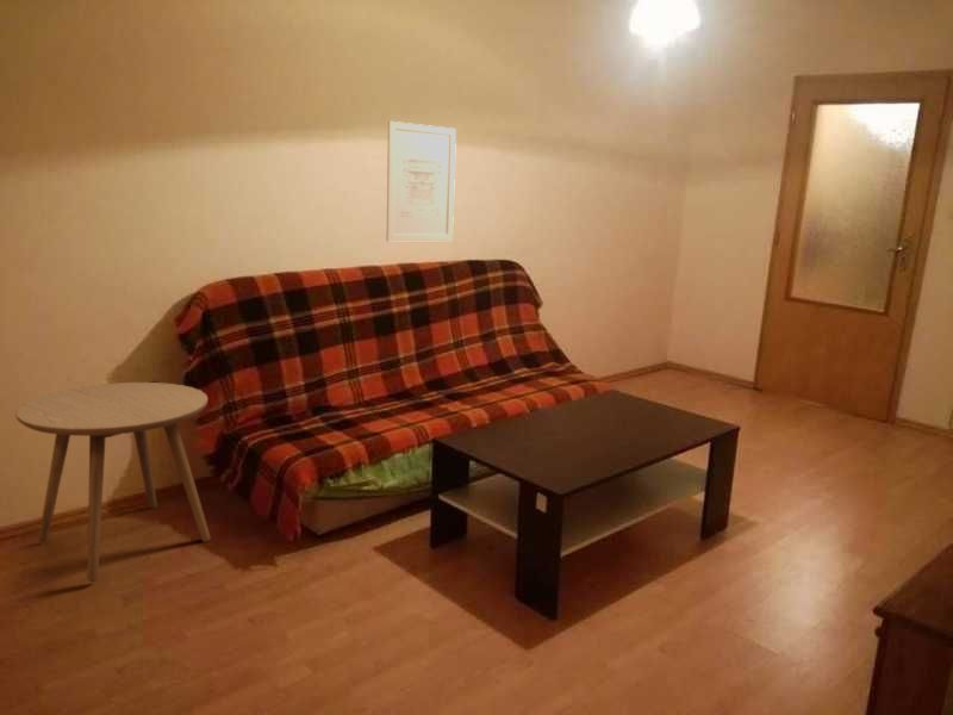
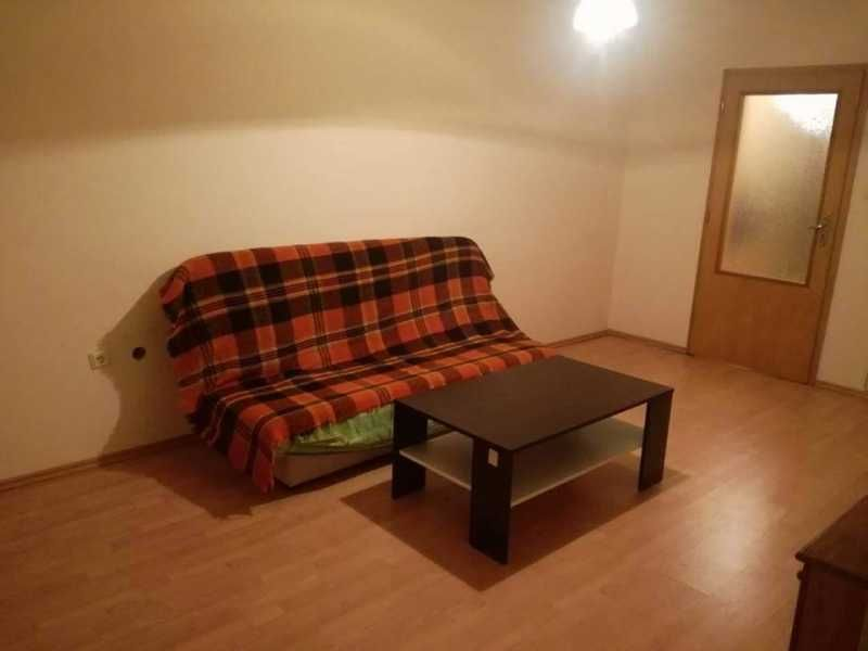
- side table (102, 473)
- wall art (422, 184)
